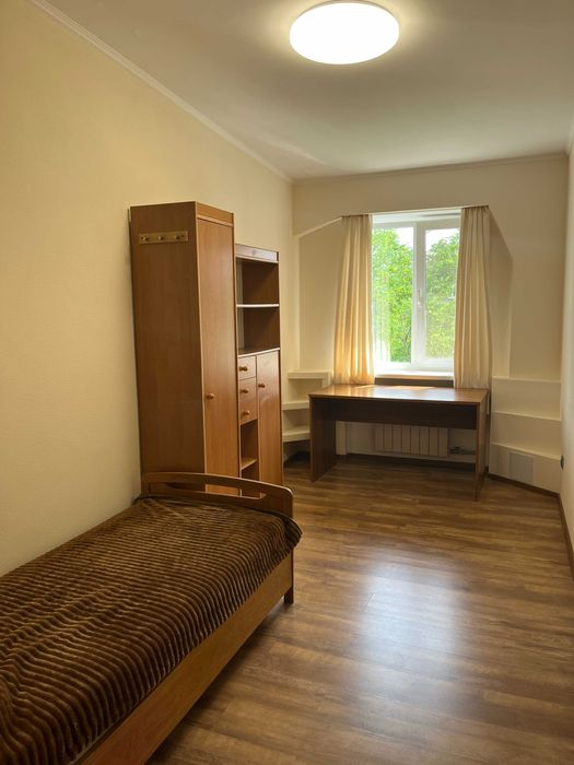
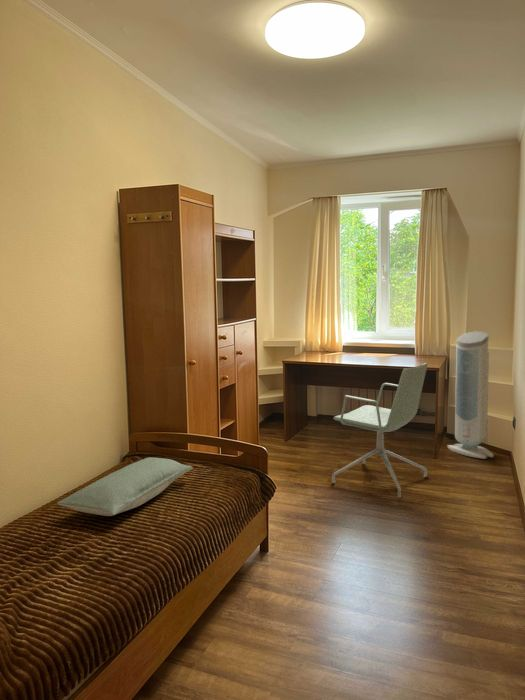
+ air purifier (471, 392)
+ pillow (130, 484)
+ office chair (381, 422)
